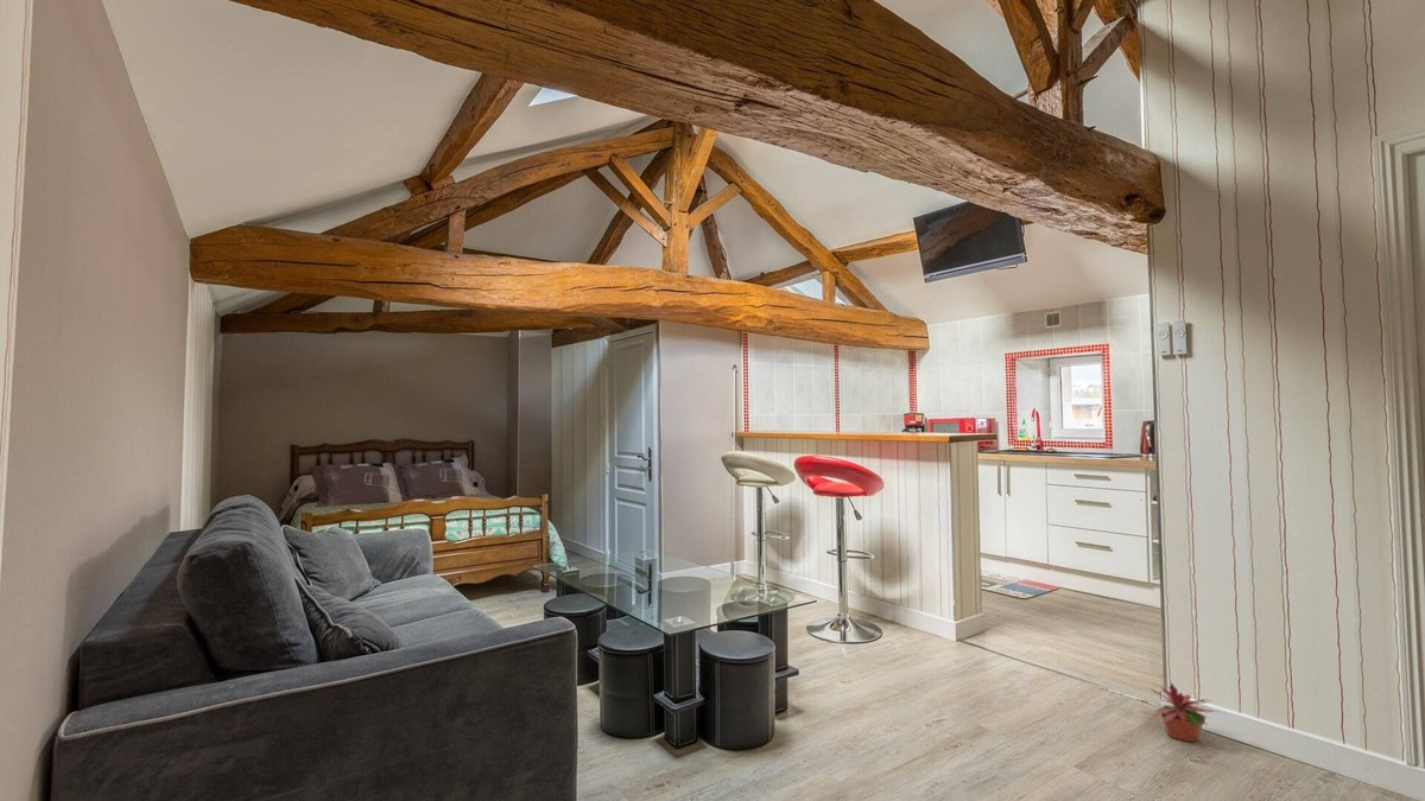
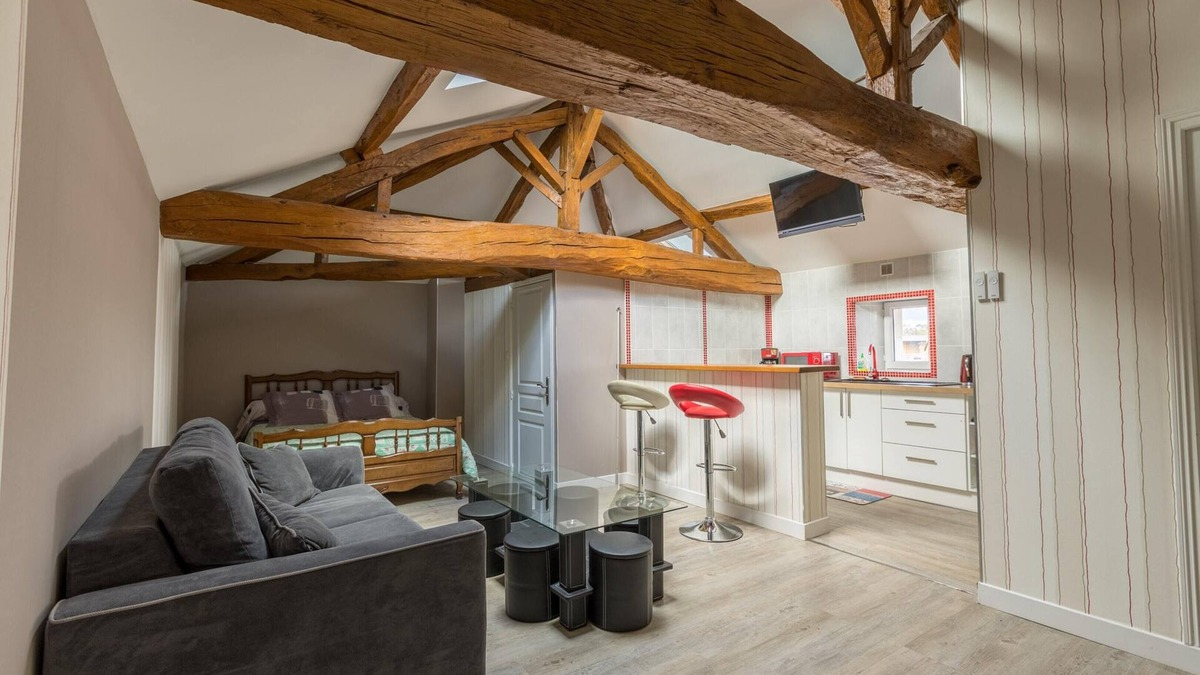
- potted plant (1180, 707)
